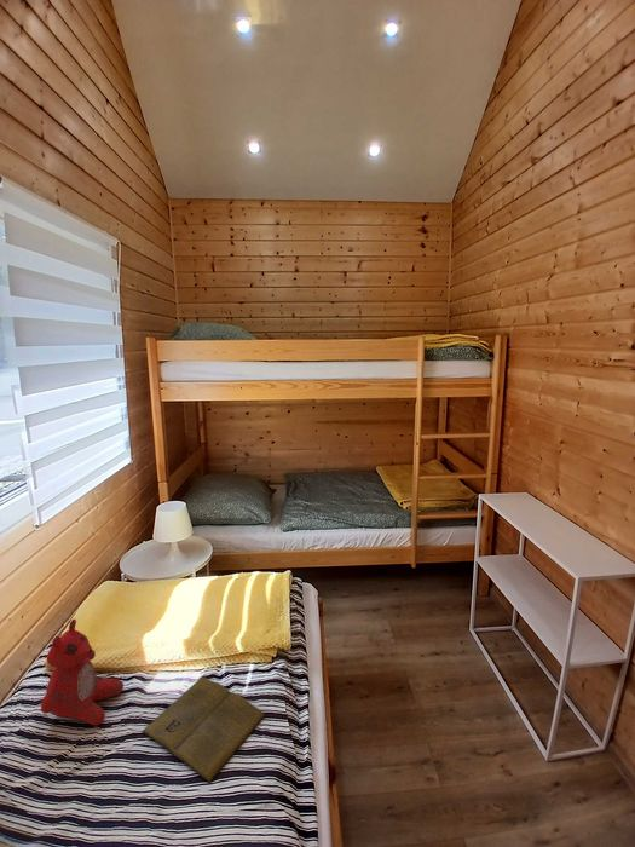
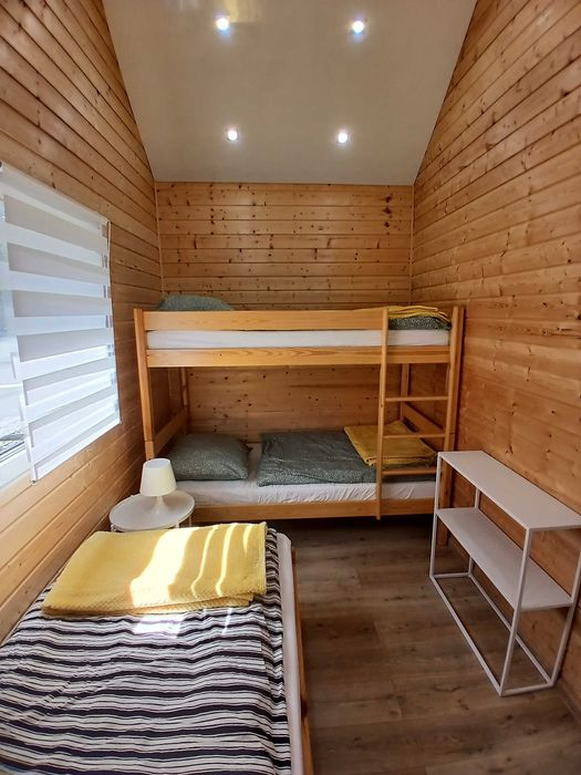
- book (204, 719)
- stuffed bear (81, 668)
